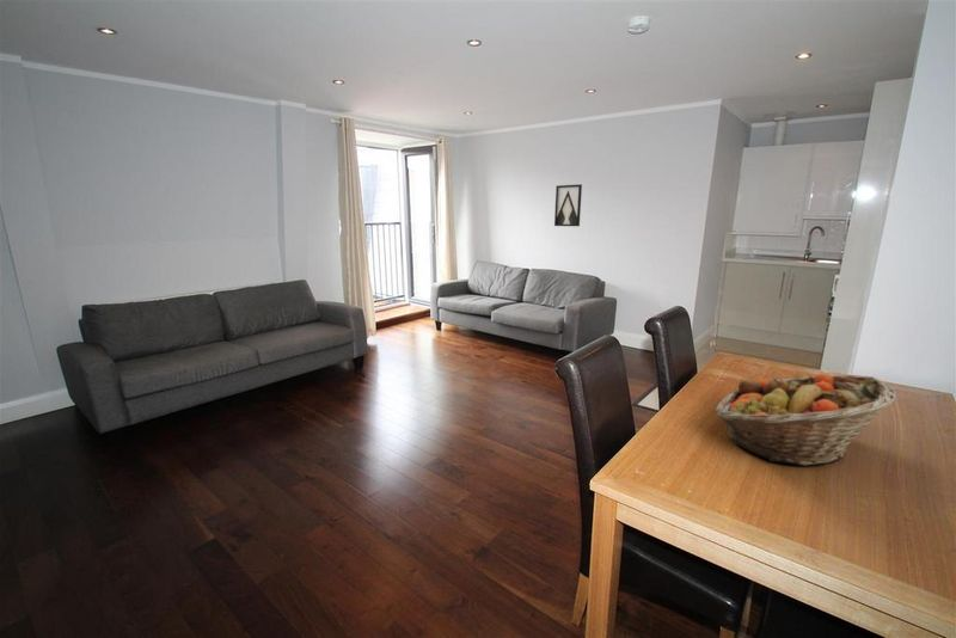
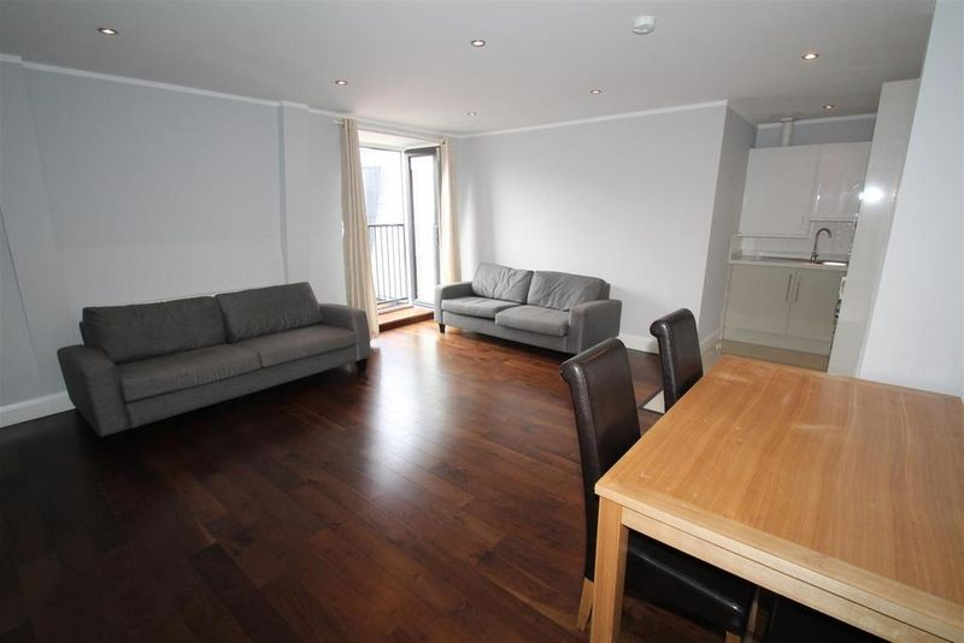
- fruit basket (797, 409)
- wall art (568, 205)
